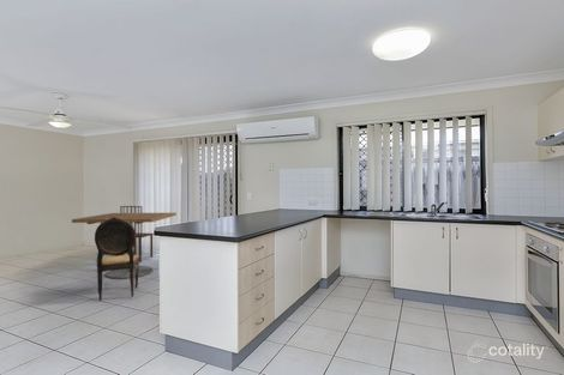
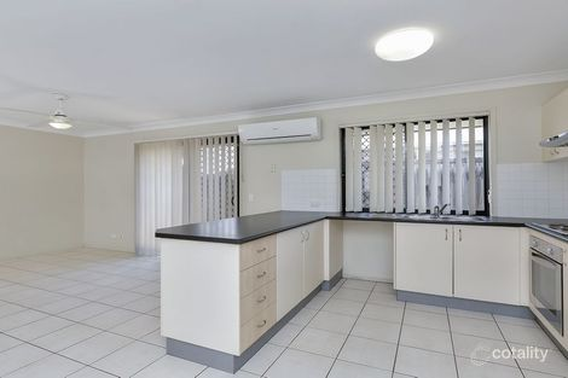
- dining table (127, 253)
- dining chair (137, 232)
- dining chair (116, 254)
